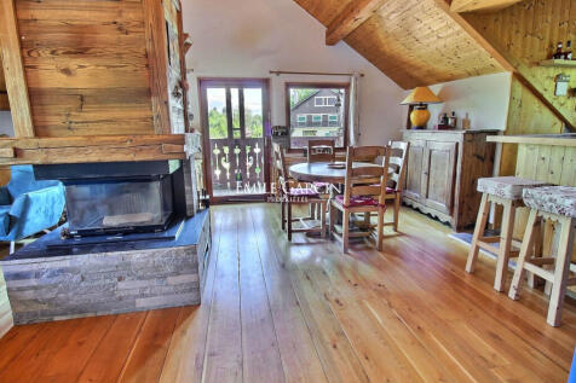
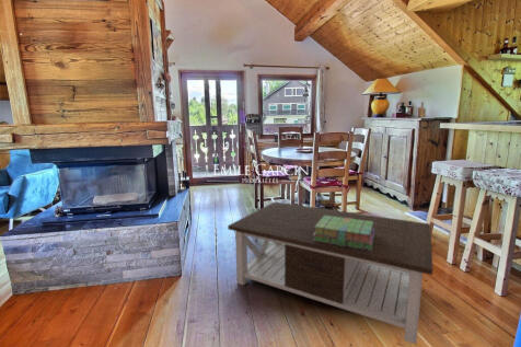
+ coffee table (327, 254)
+ stack of books (344, 230)
